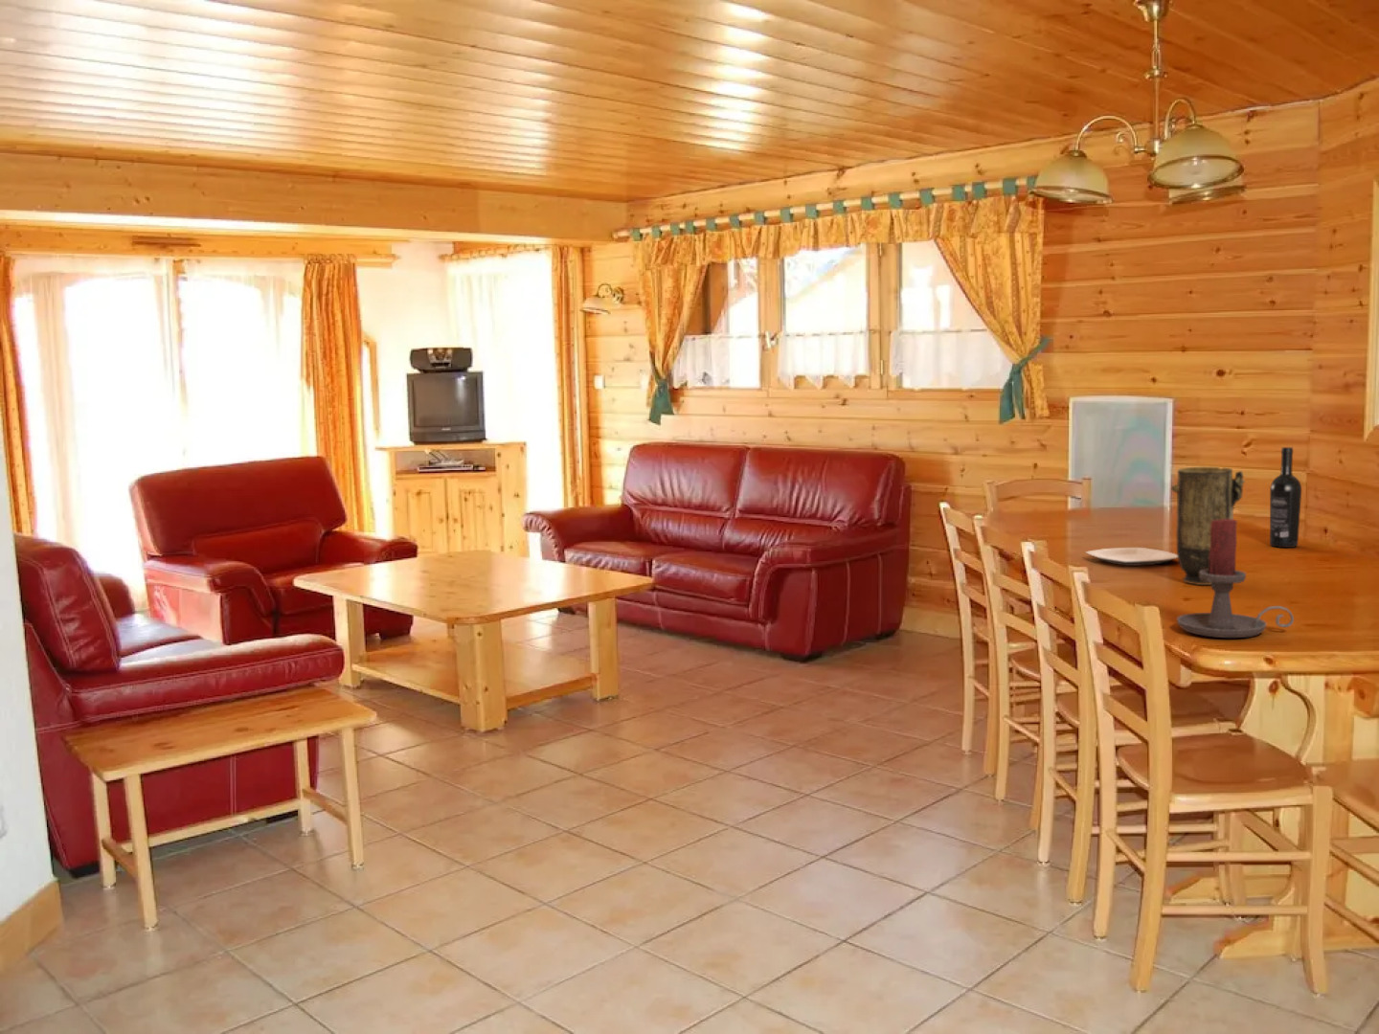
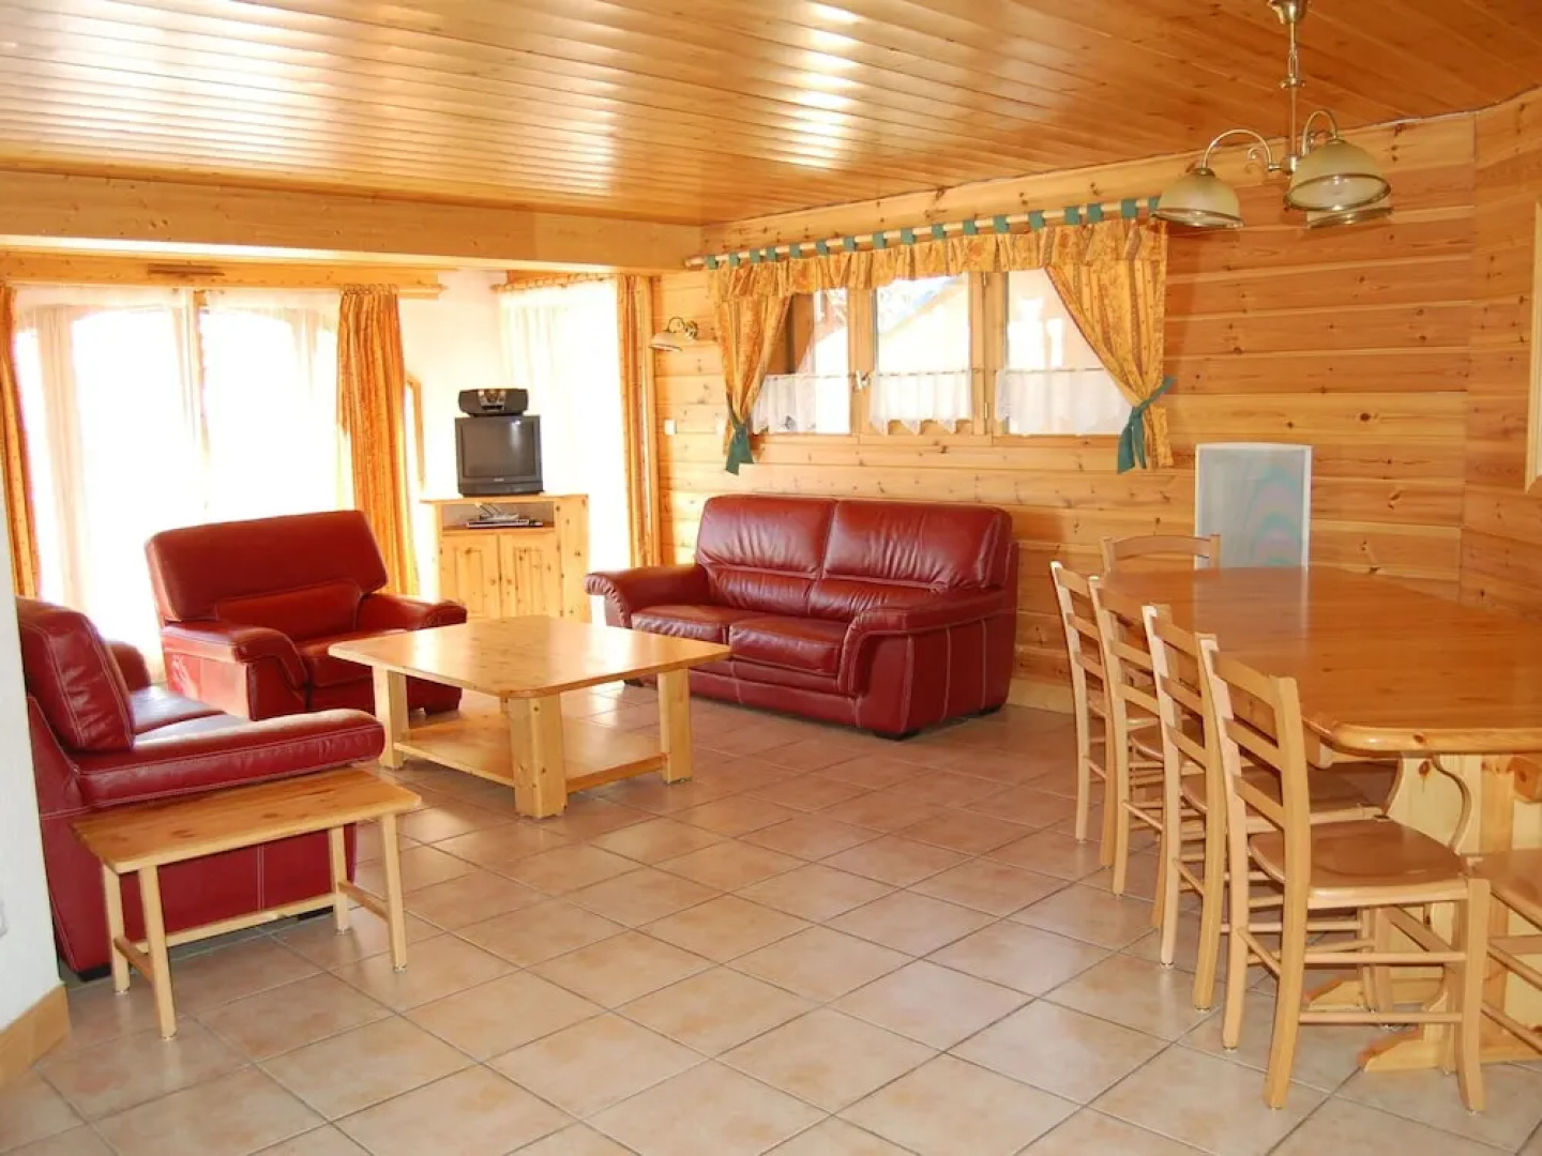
- candle holder (1236, 575)
- wine bottle (1286, 496)
- vase (1205, 526)
- plate (1131, 557)
